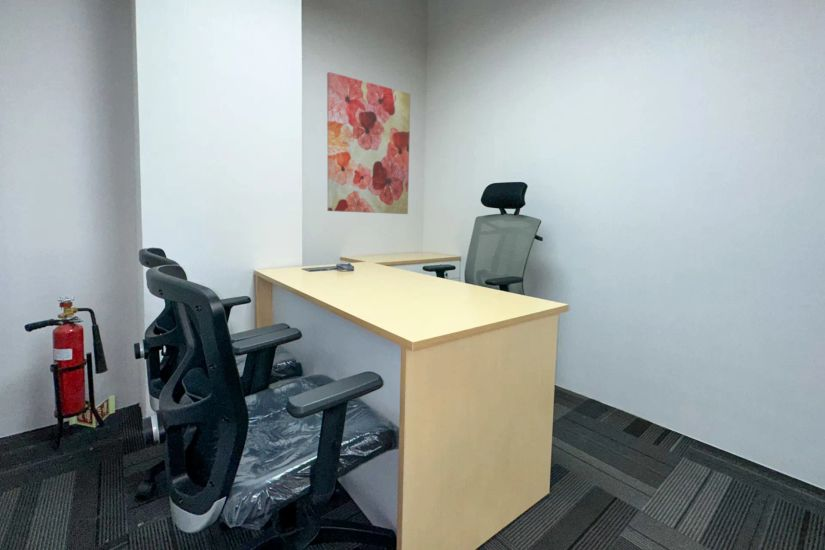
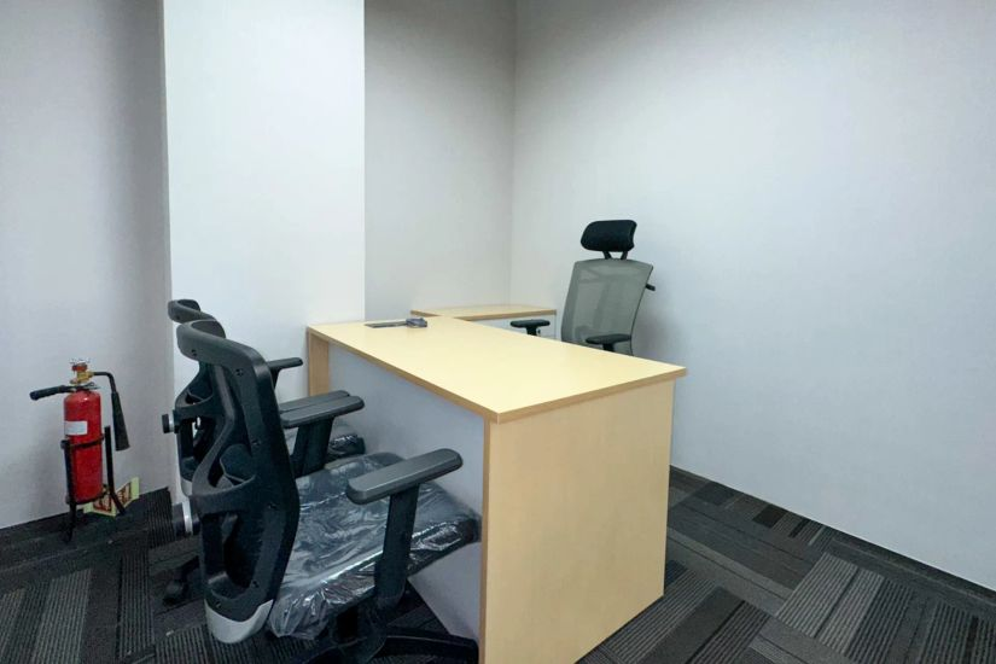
- wall art (371, 149)
